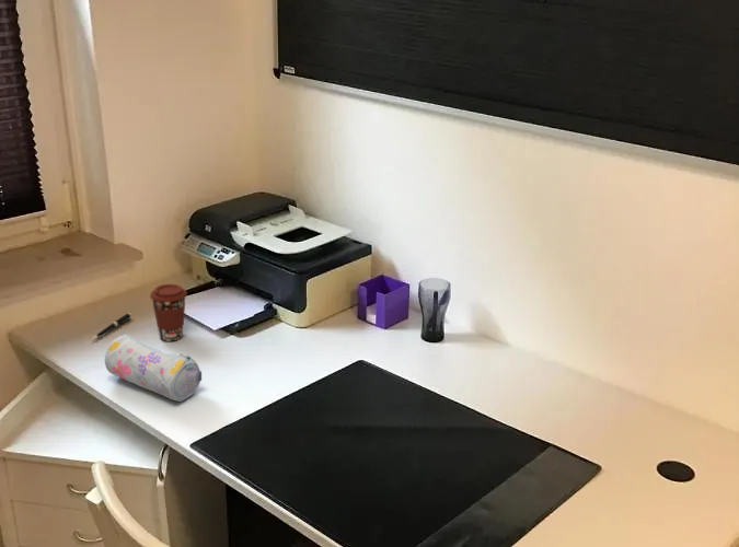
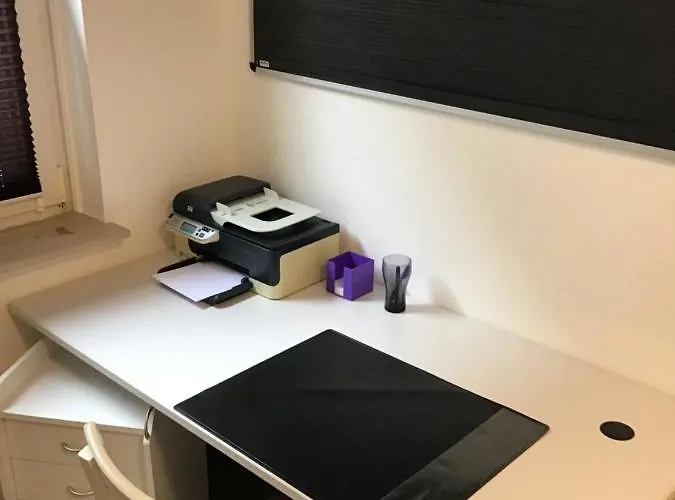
- pencil case (152, 366)
- coffee cup (170, 313)
- pen (111, 326)
